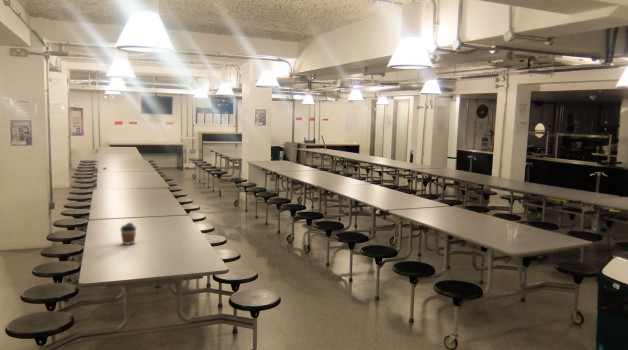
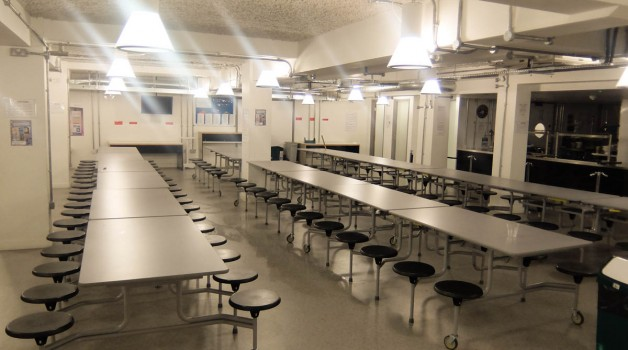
- coffee cup (128, 233)
